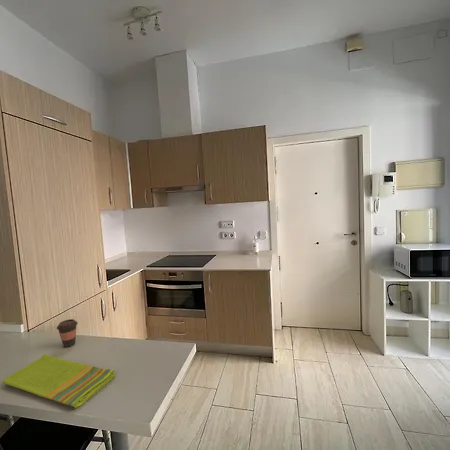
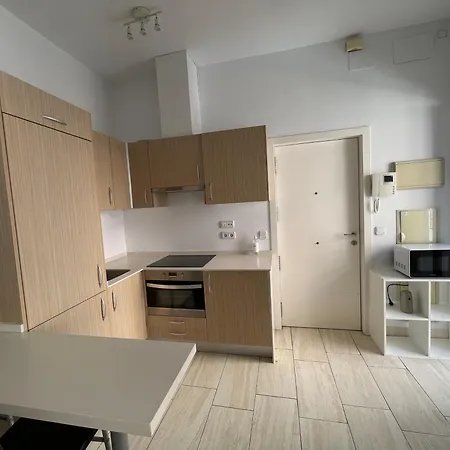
- dish towel (58, 376)
- coffee cup (68, 333)
